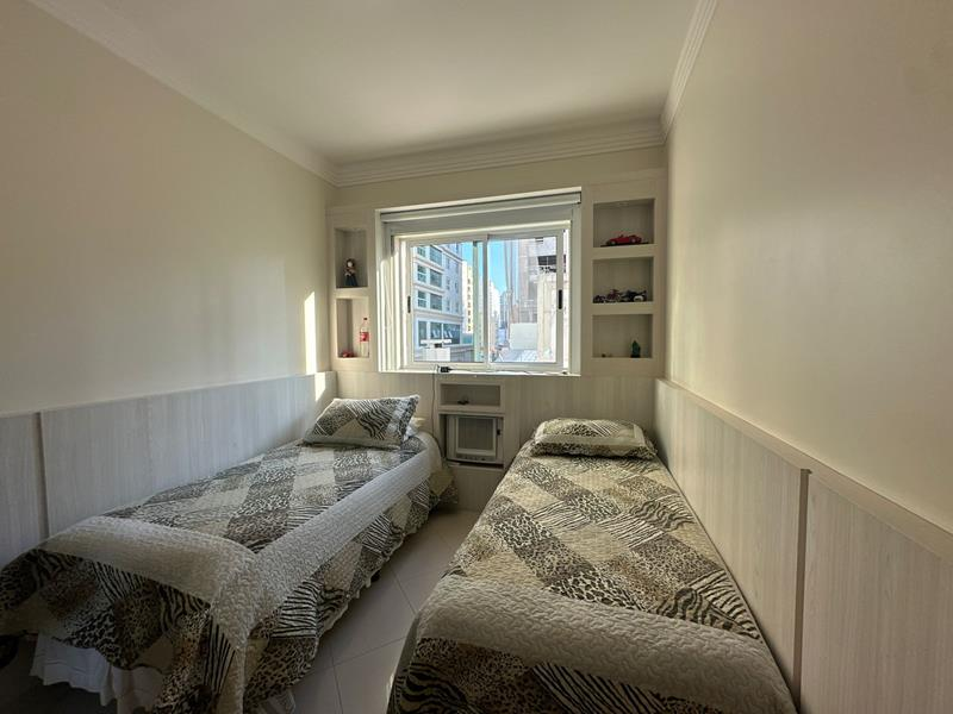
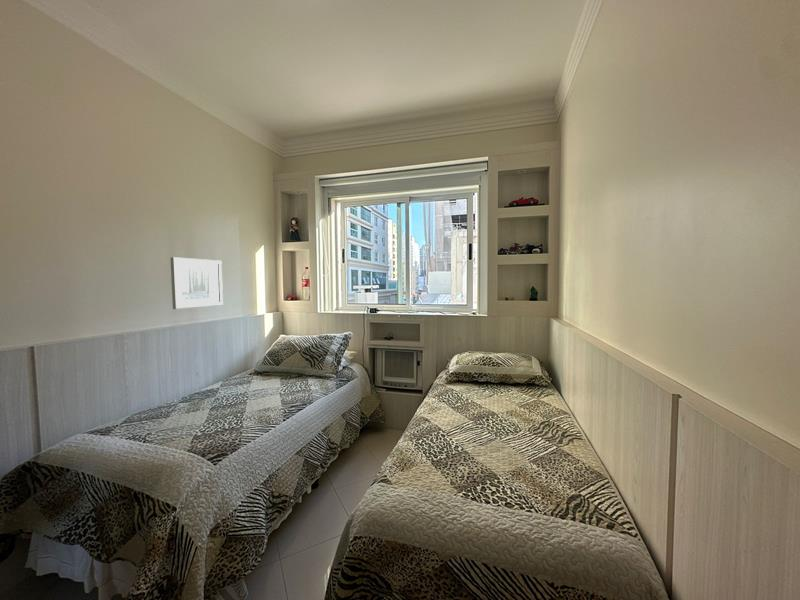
+ wall art (199, 283)
